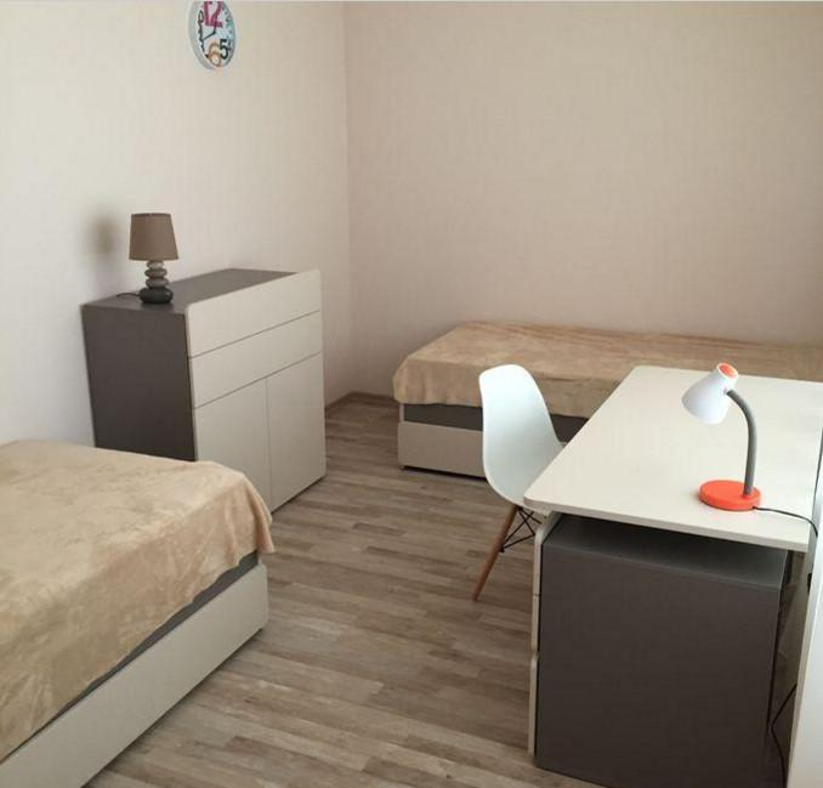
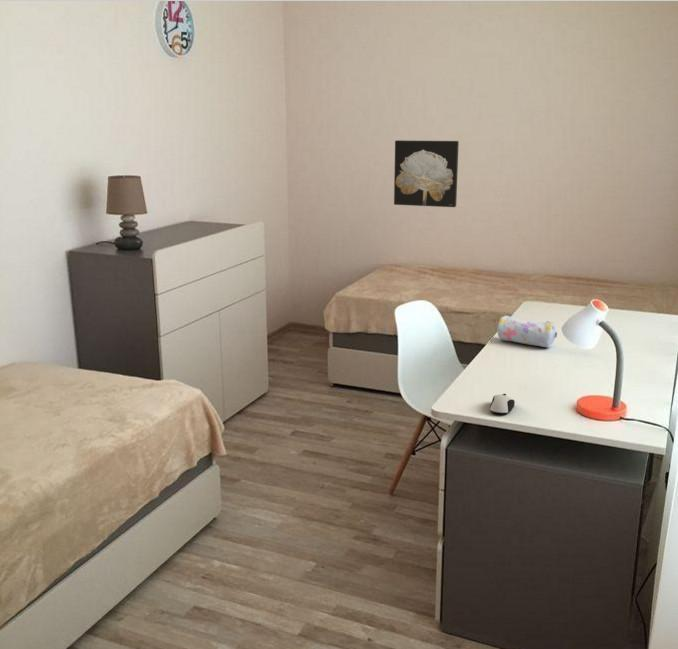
+ pencil case (526, 331)
+ computer mouse (501, 402)
+ wall art (425, 173)
